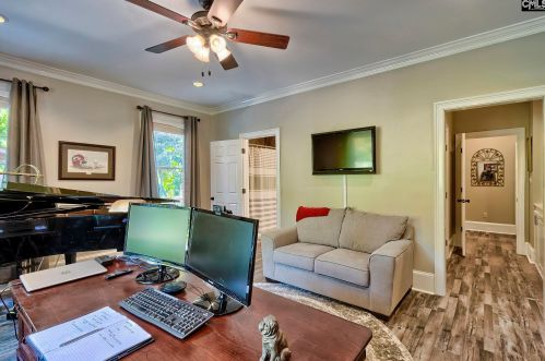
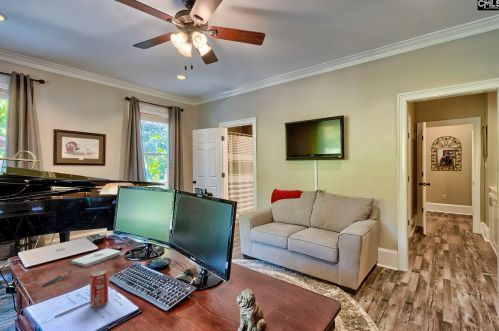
+ notepad (97, 257)
+ beverage can (99, 288)
+ pen (57, 277)
